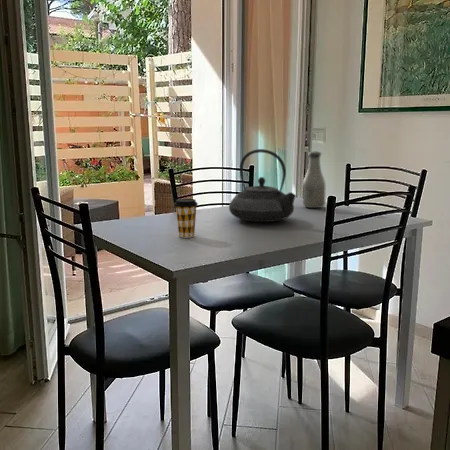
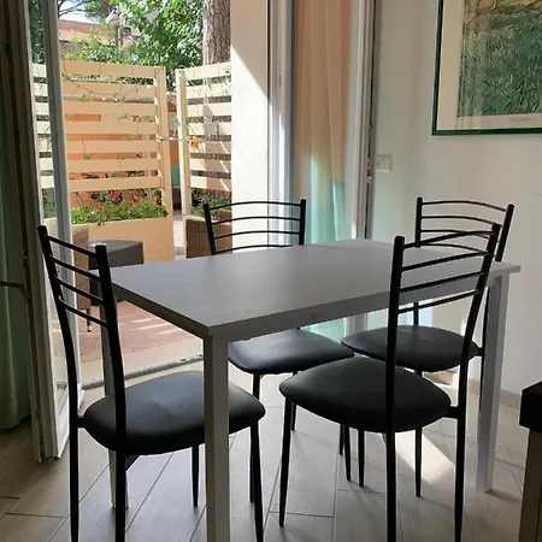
- coffee cup (186, 218)
- teapot (265, 186)
- bottle (314, 179)
